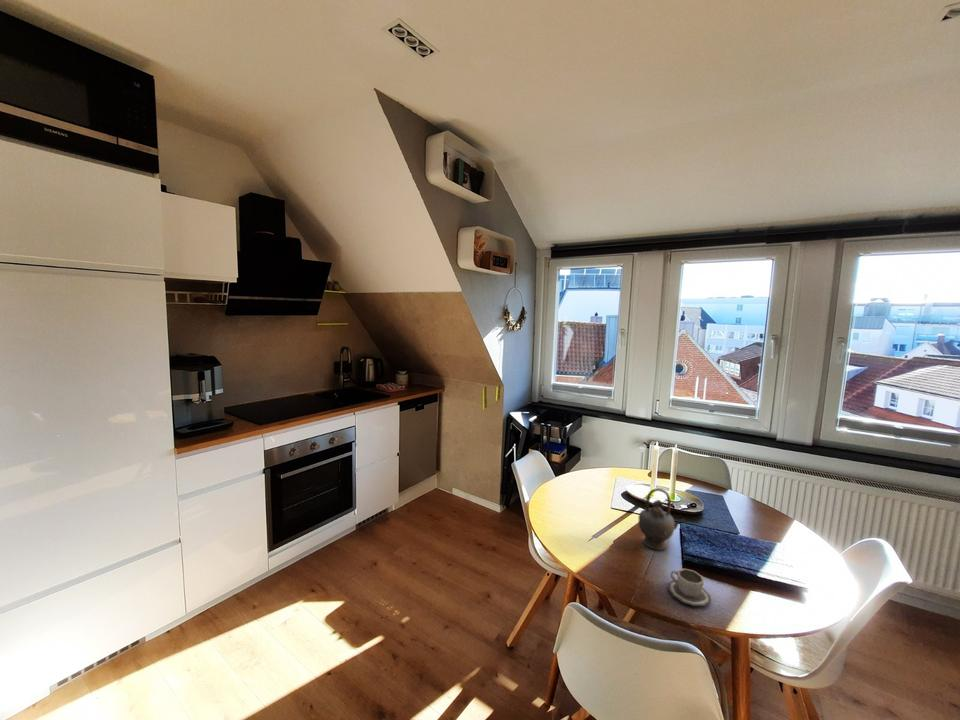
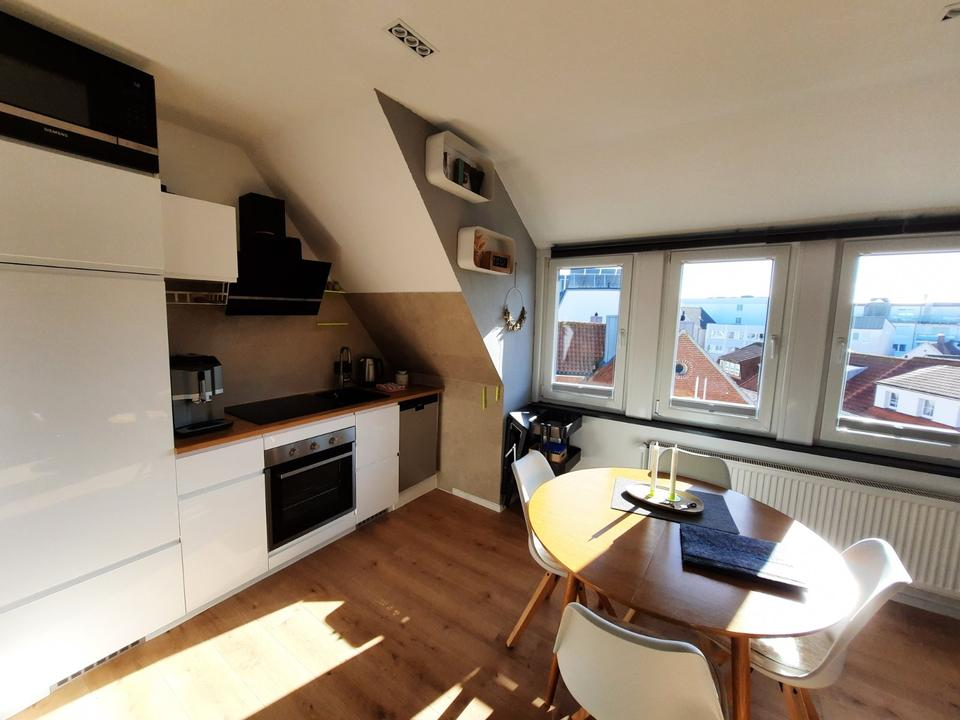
- cup (689, 585)
- teapot (660, 518)
